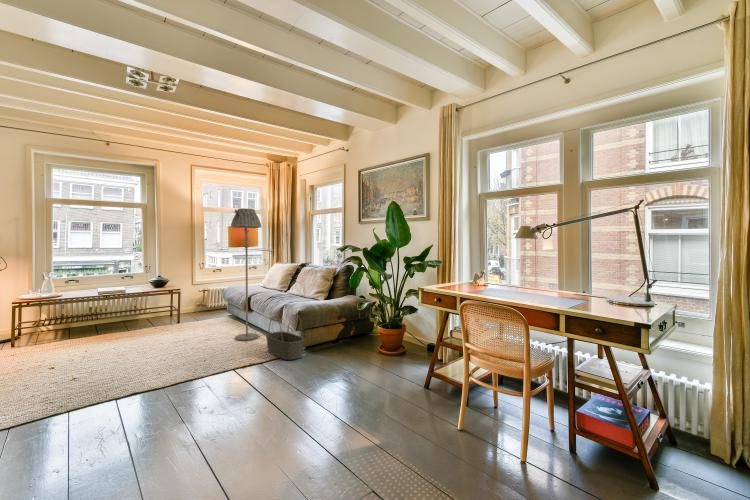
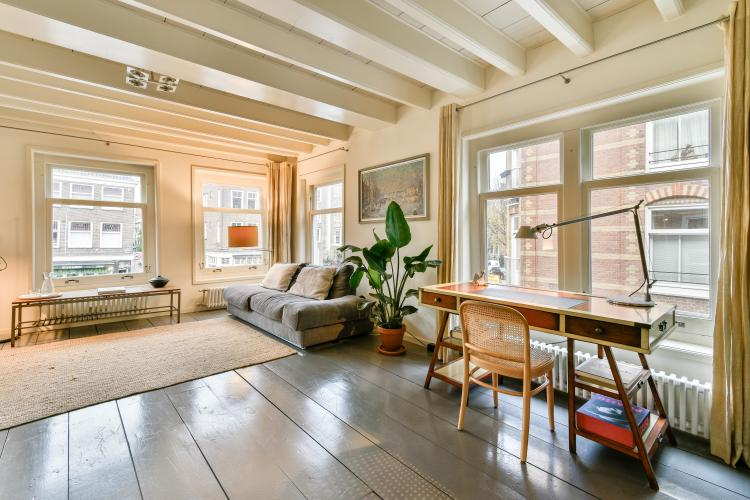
- basket (284, 334)
- floor lamp (246, 273)
